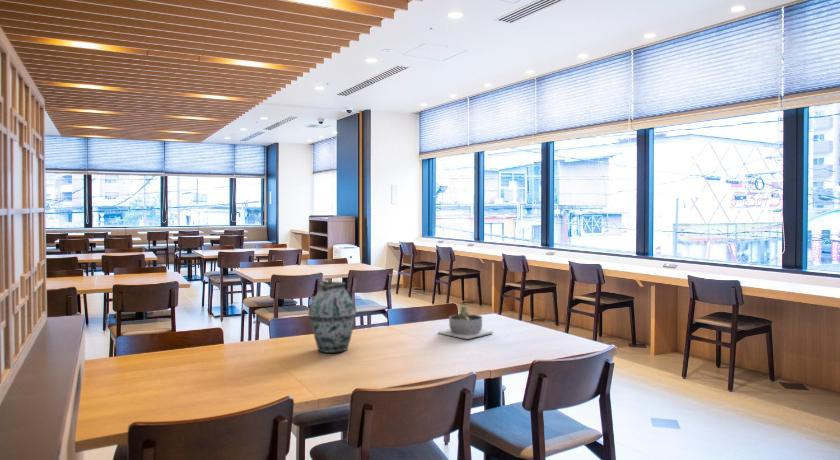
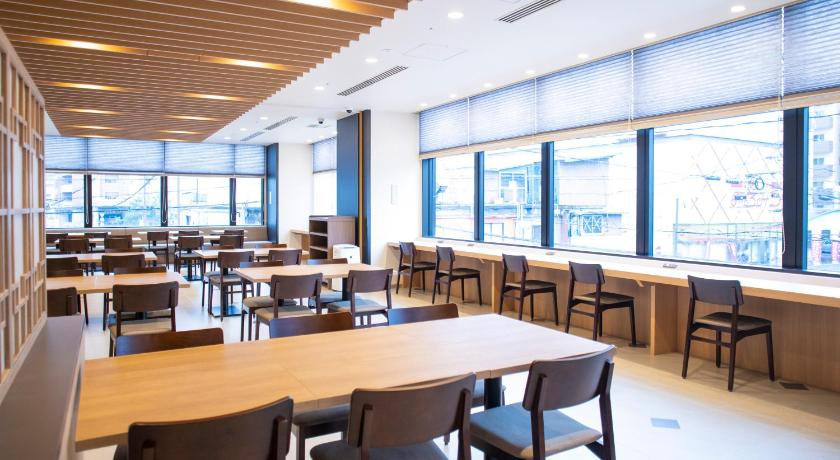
- succulent planter (465, 319)
- vase (332, 316)
